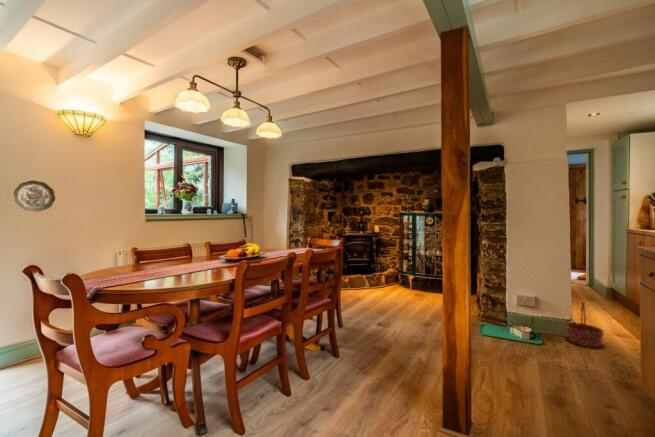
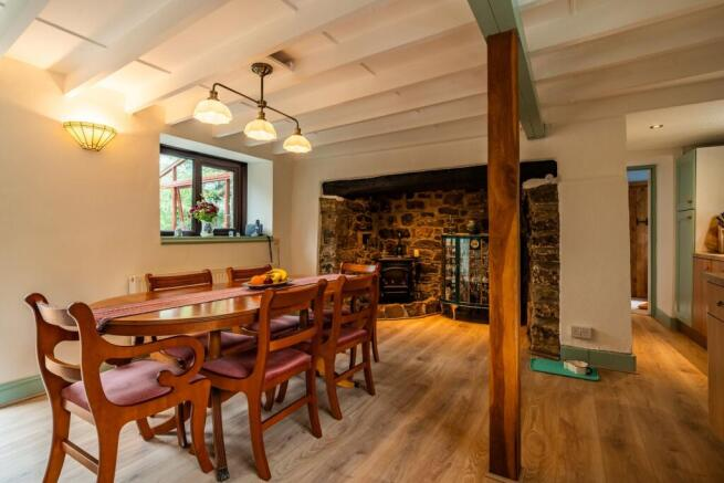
- decorative plate (34, 196)
- basket (584, 322)
